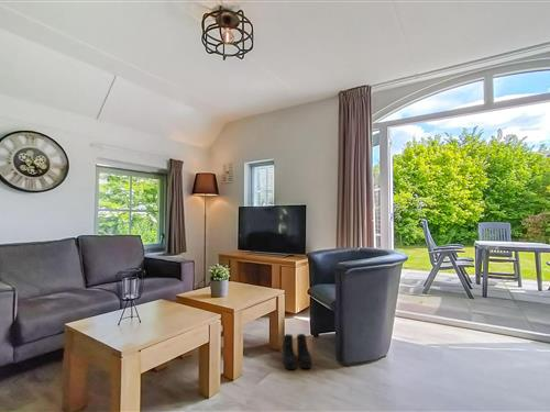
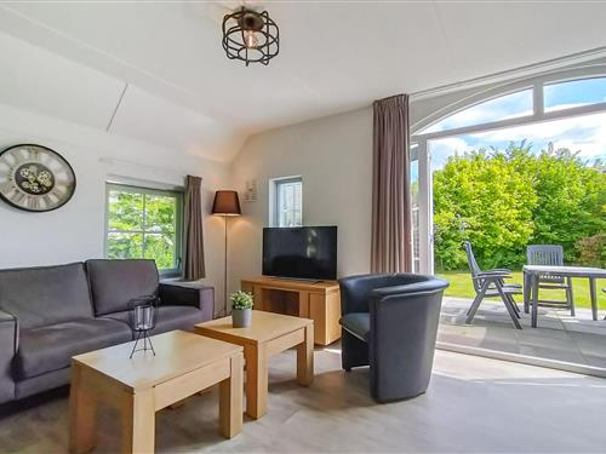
- boots (297, 348)
